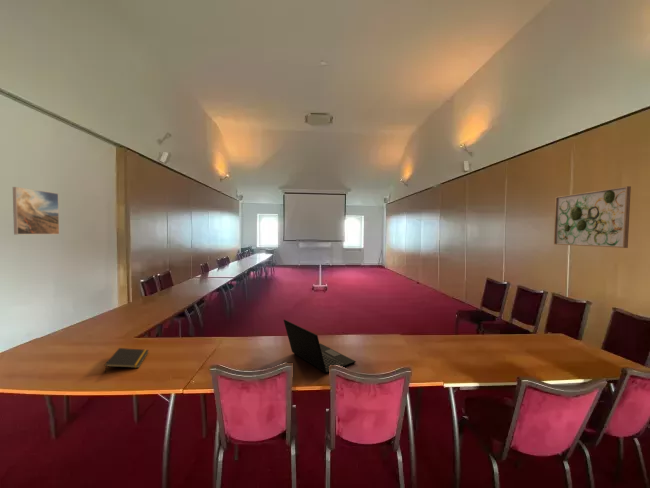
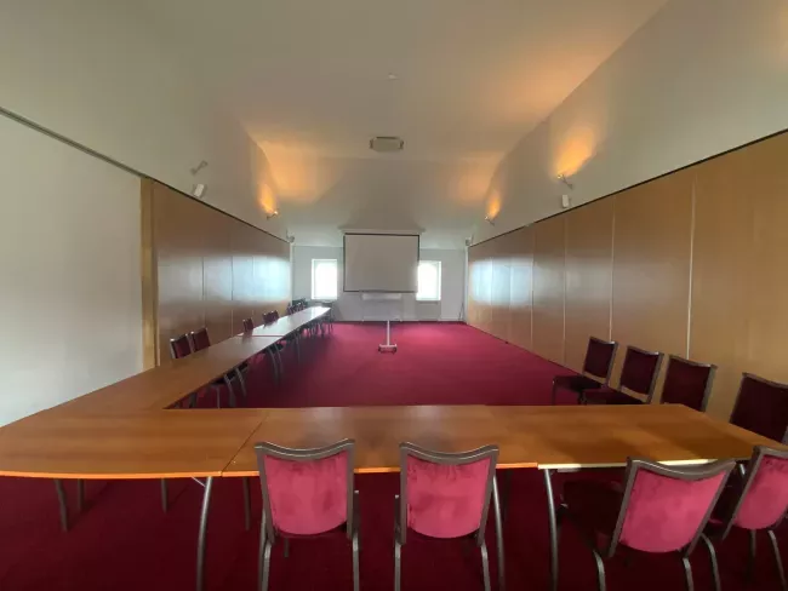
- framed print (37, 212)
- wall art (586, 219)
- laptop (318, 340)
- notepad (128, 357)
